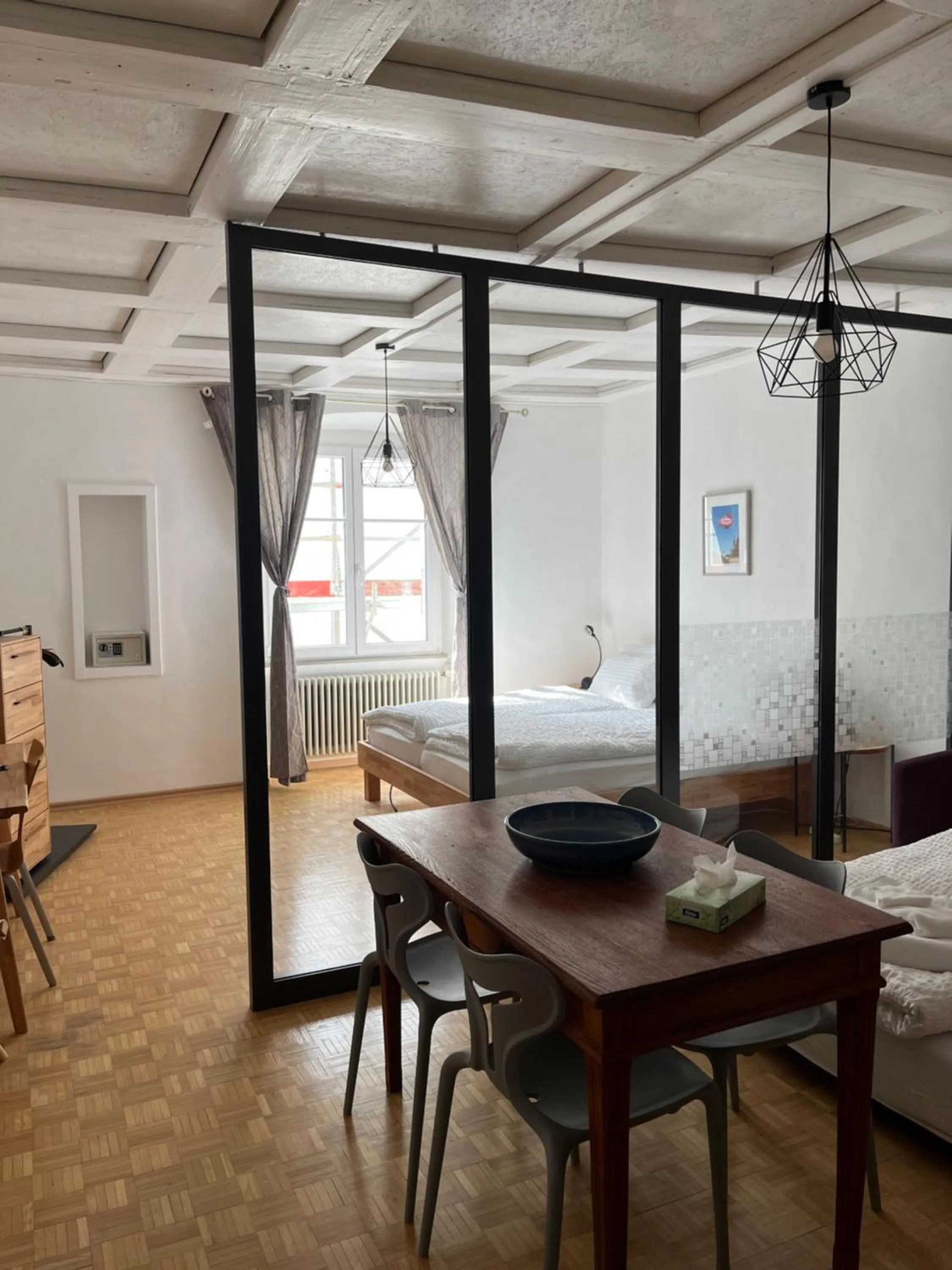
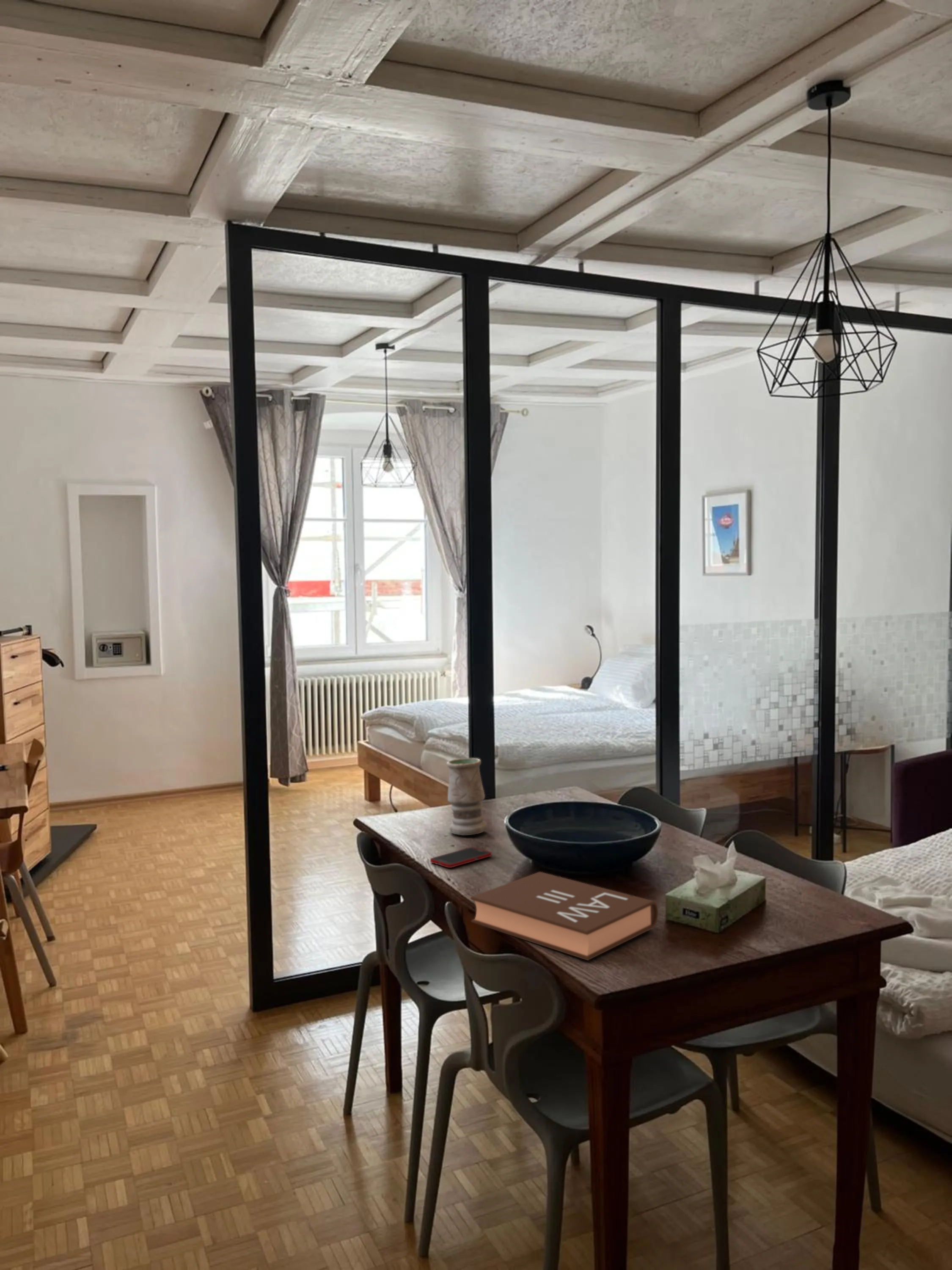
+ vase (467, 796)
+ book (564, 911)
+ cell phone (461, 857)
